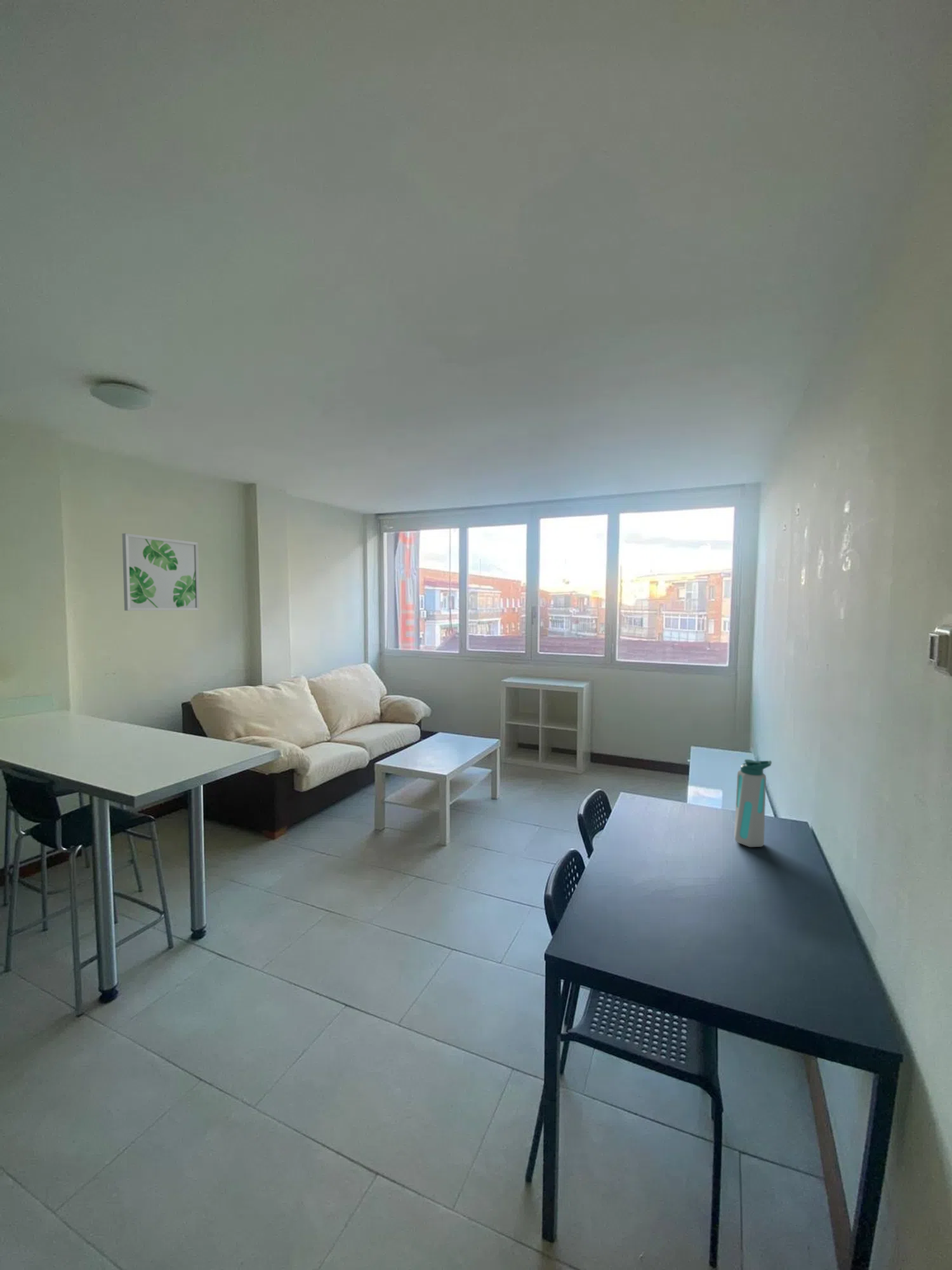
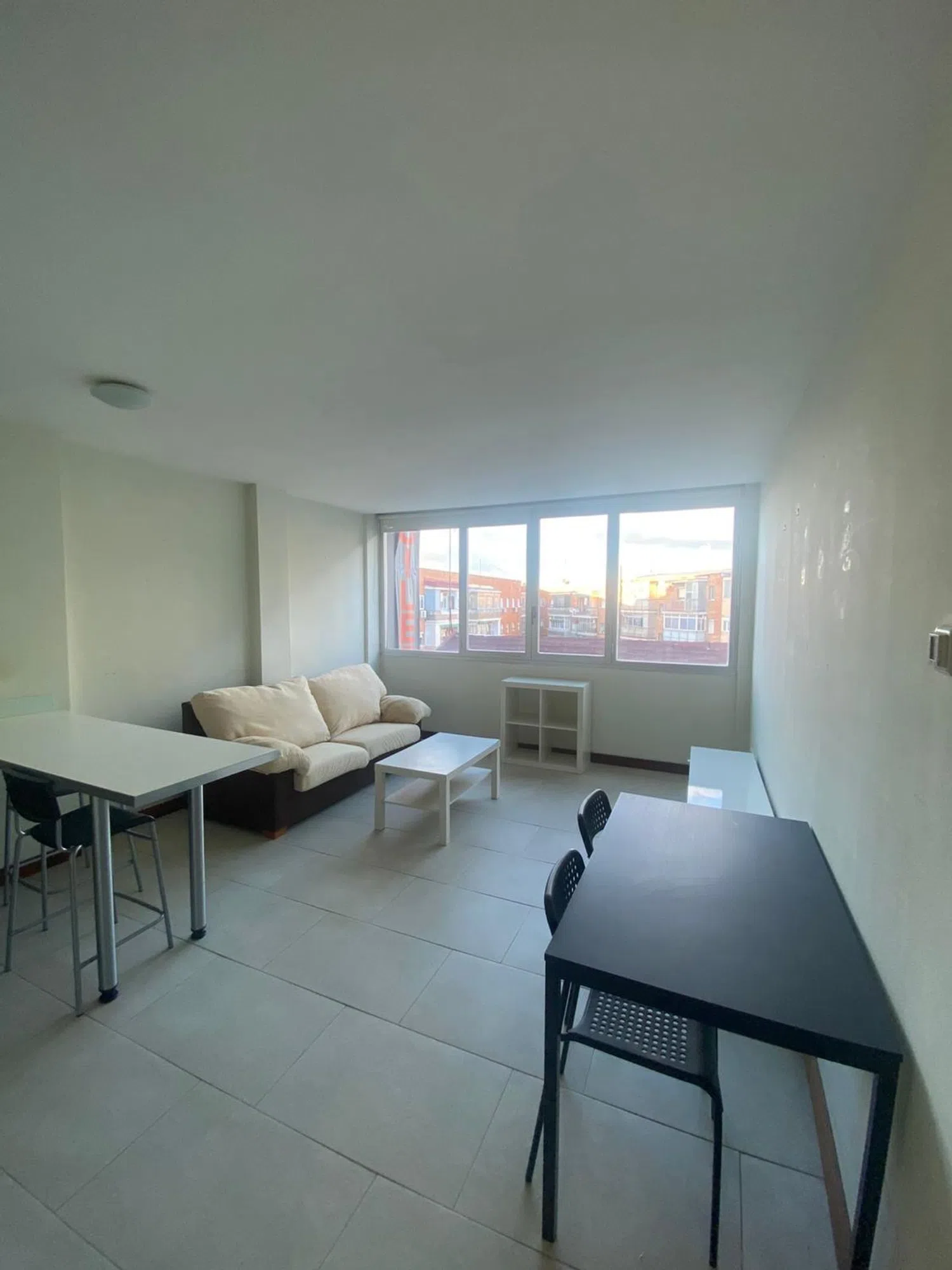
- water bottle (753, 801)
- wall art (163, 574)
